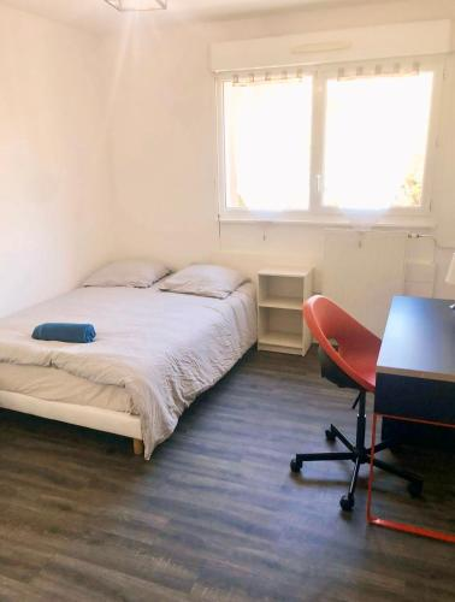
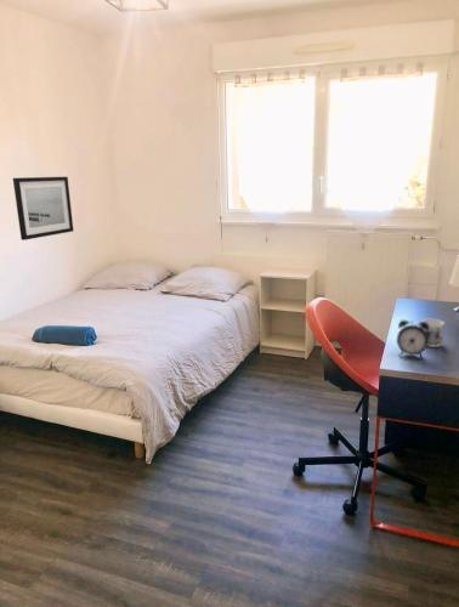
+ mug (427, 333)
+ wall art (45, 206)
+ alarm clock (412, 339)
